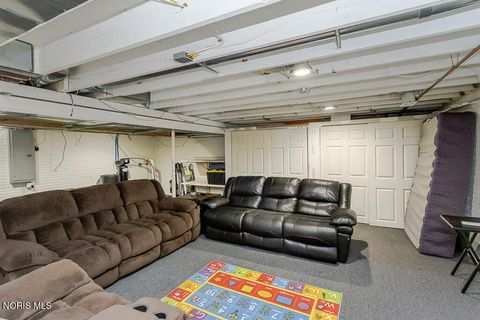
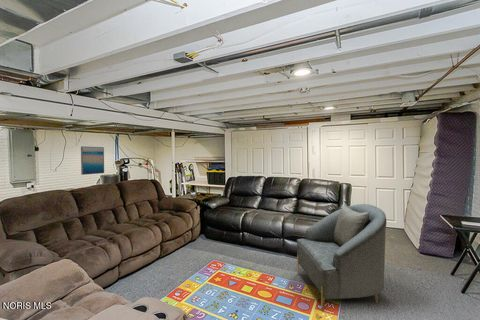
+ wall art (93, 160)
+ armchair (341, 247)
